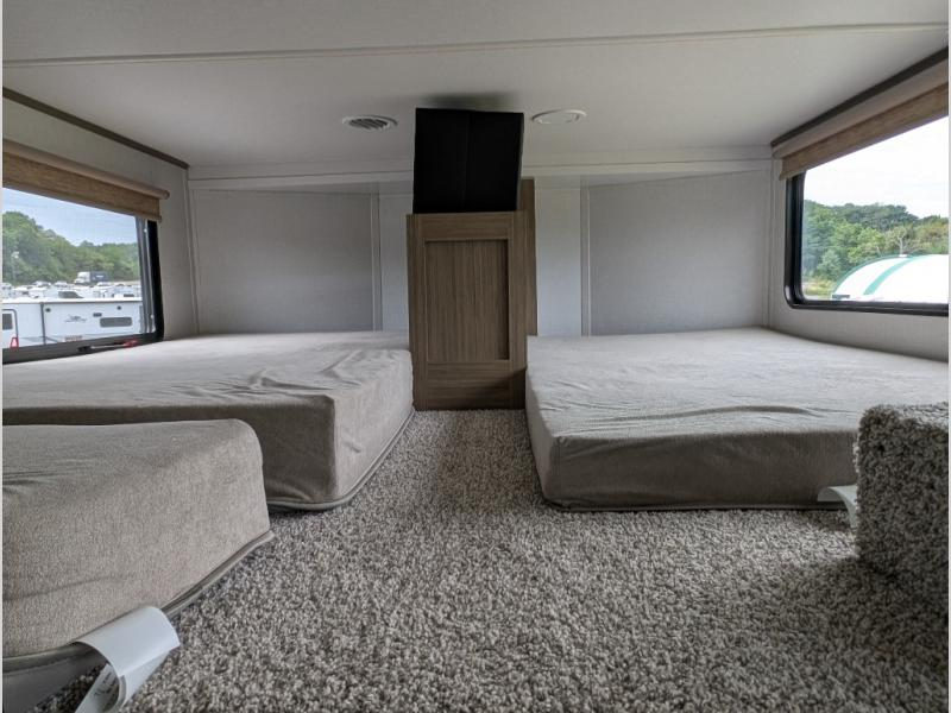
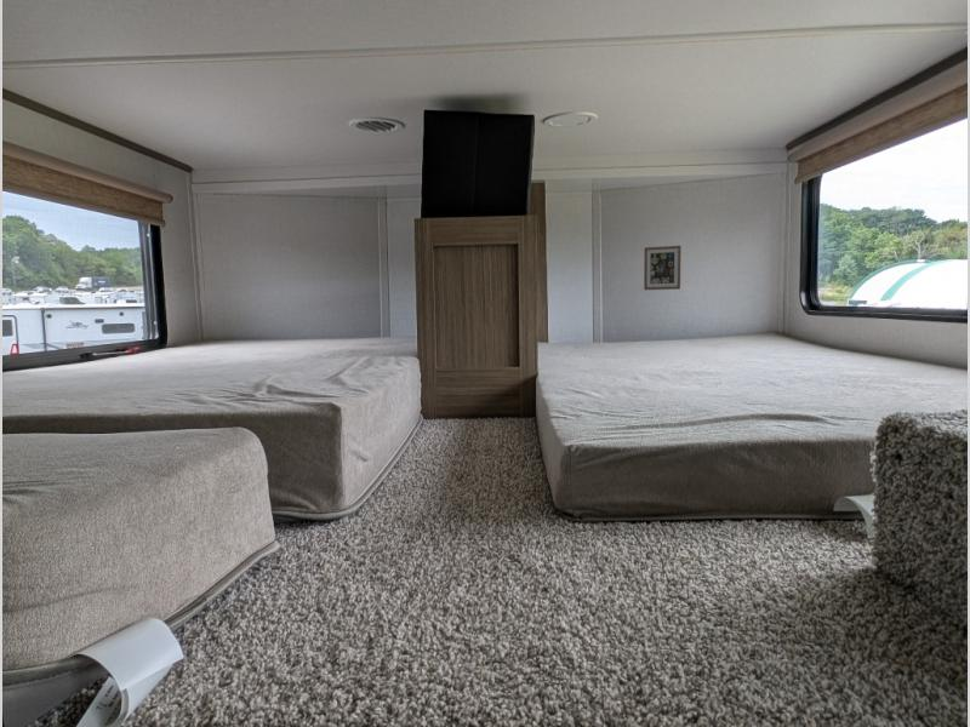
+ wall art (662, 268)
